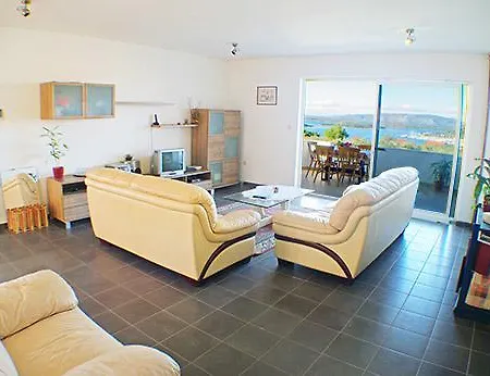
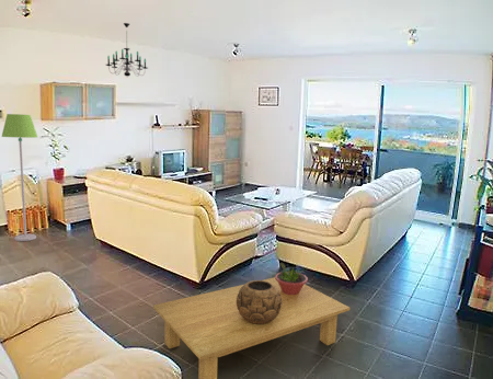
+ chandelier (126, 50)
+ decorative bowl (259, 301)
+ coffee table (252, 324)
+ potted flower (290, 277)
+ floor lamp (22, 177)
